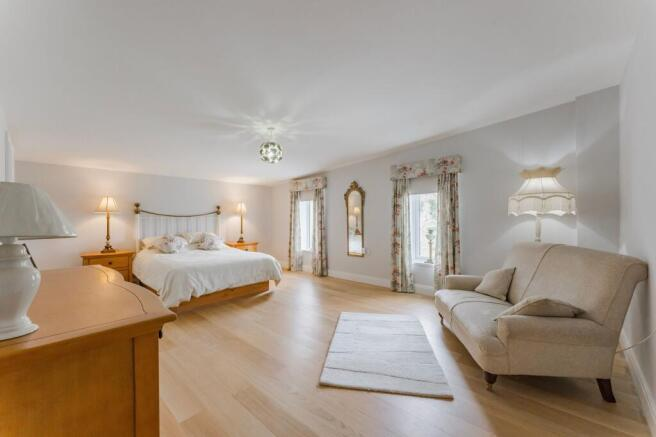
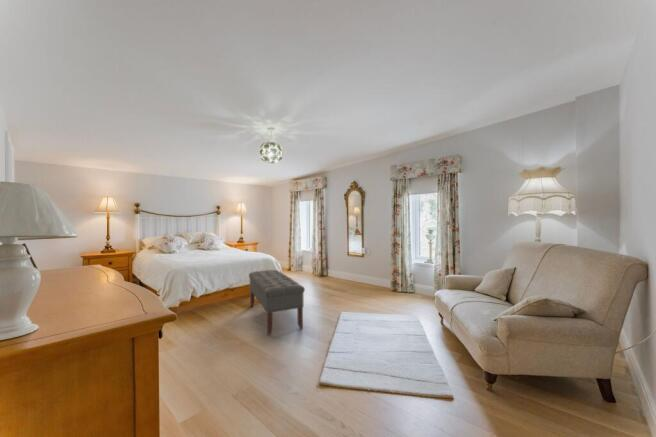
+ bench (273, 296)
